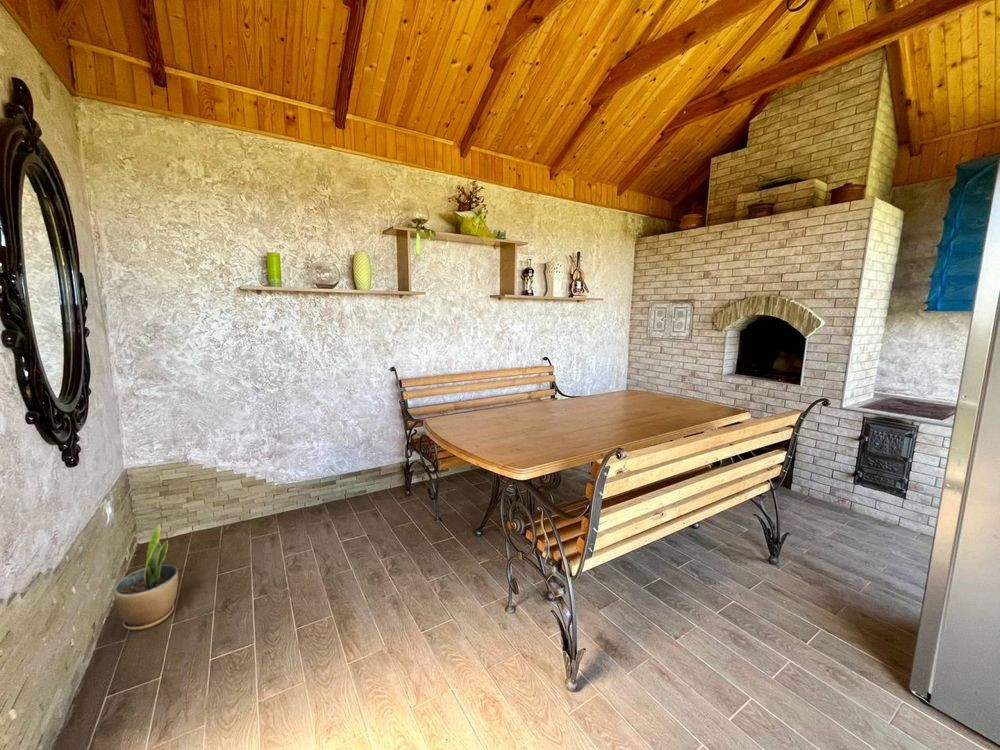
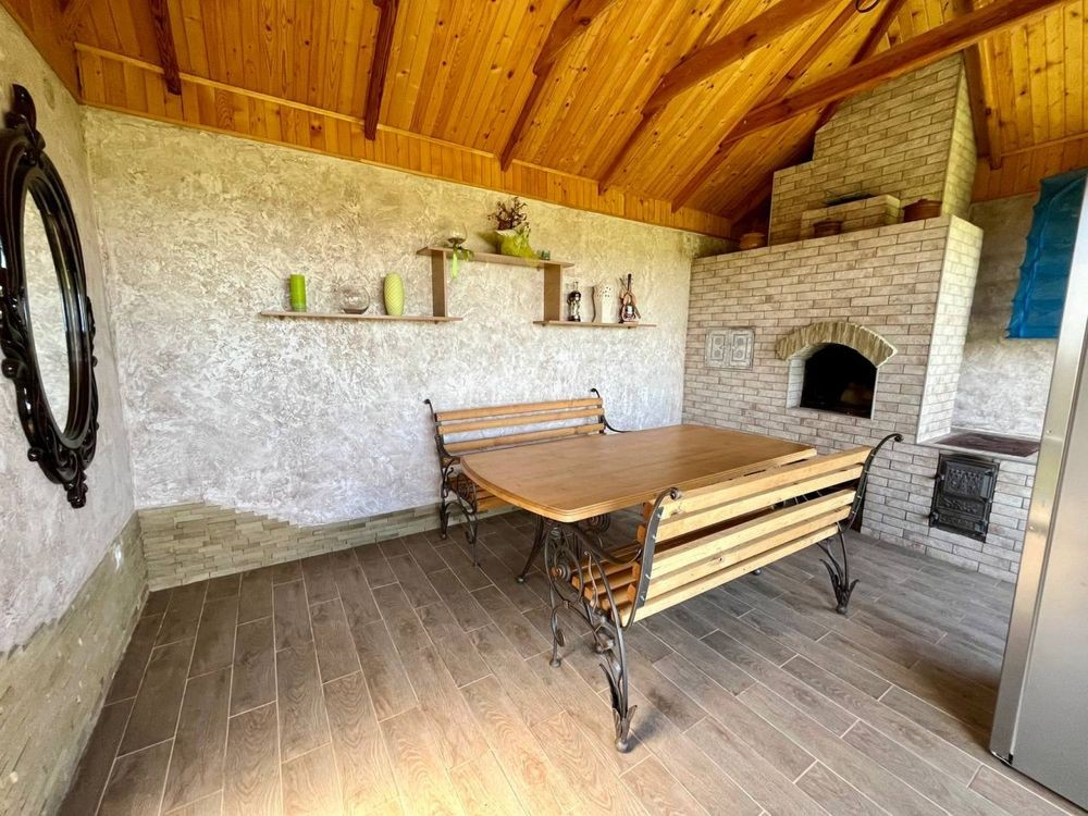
- potted plant (146, 577)
